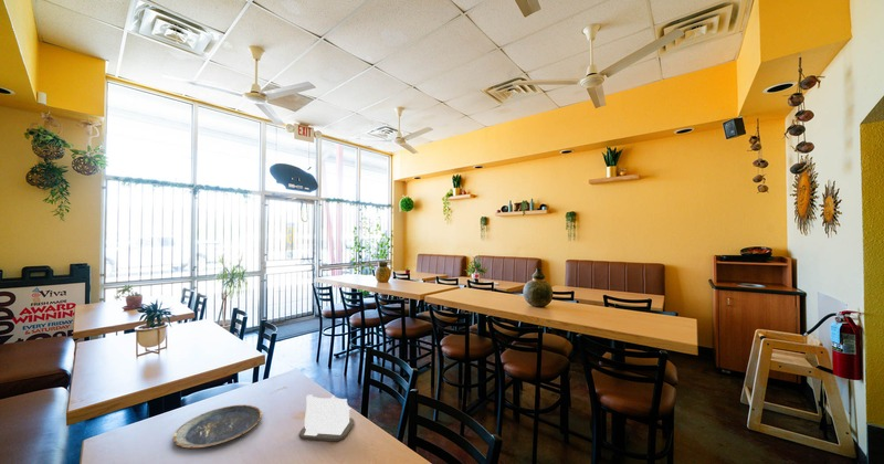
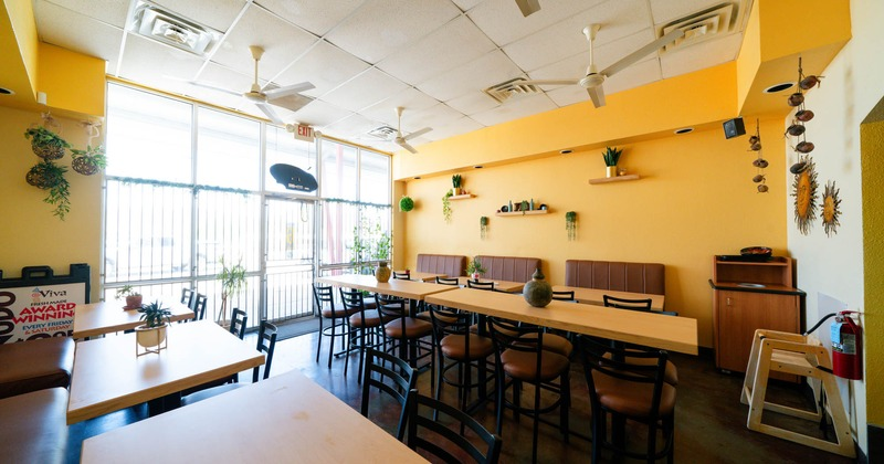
- plate (220, 425)
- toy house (327, 412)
